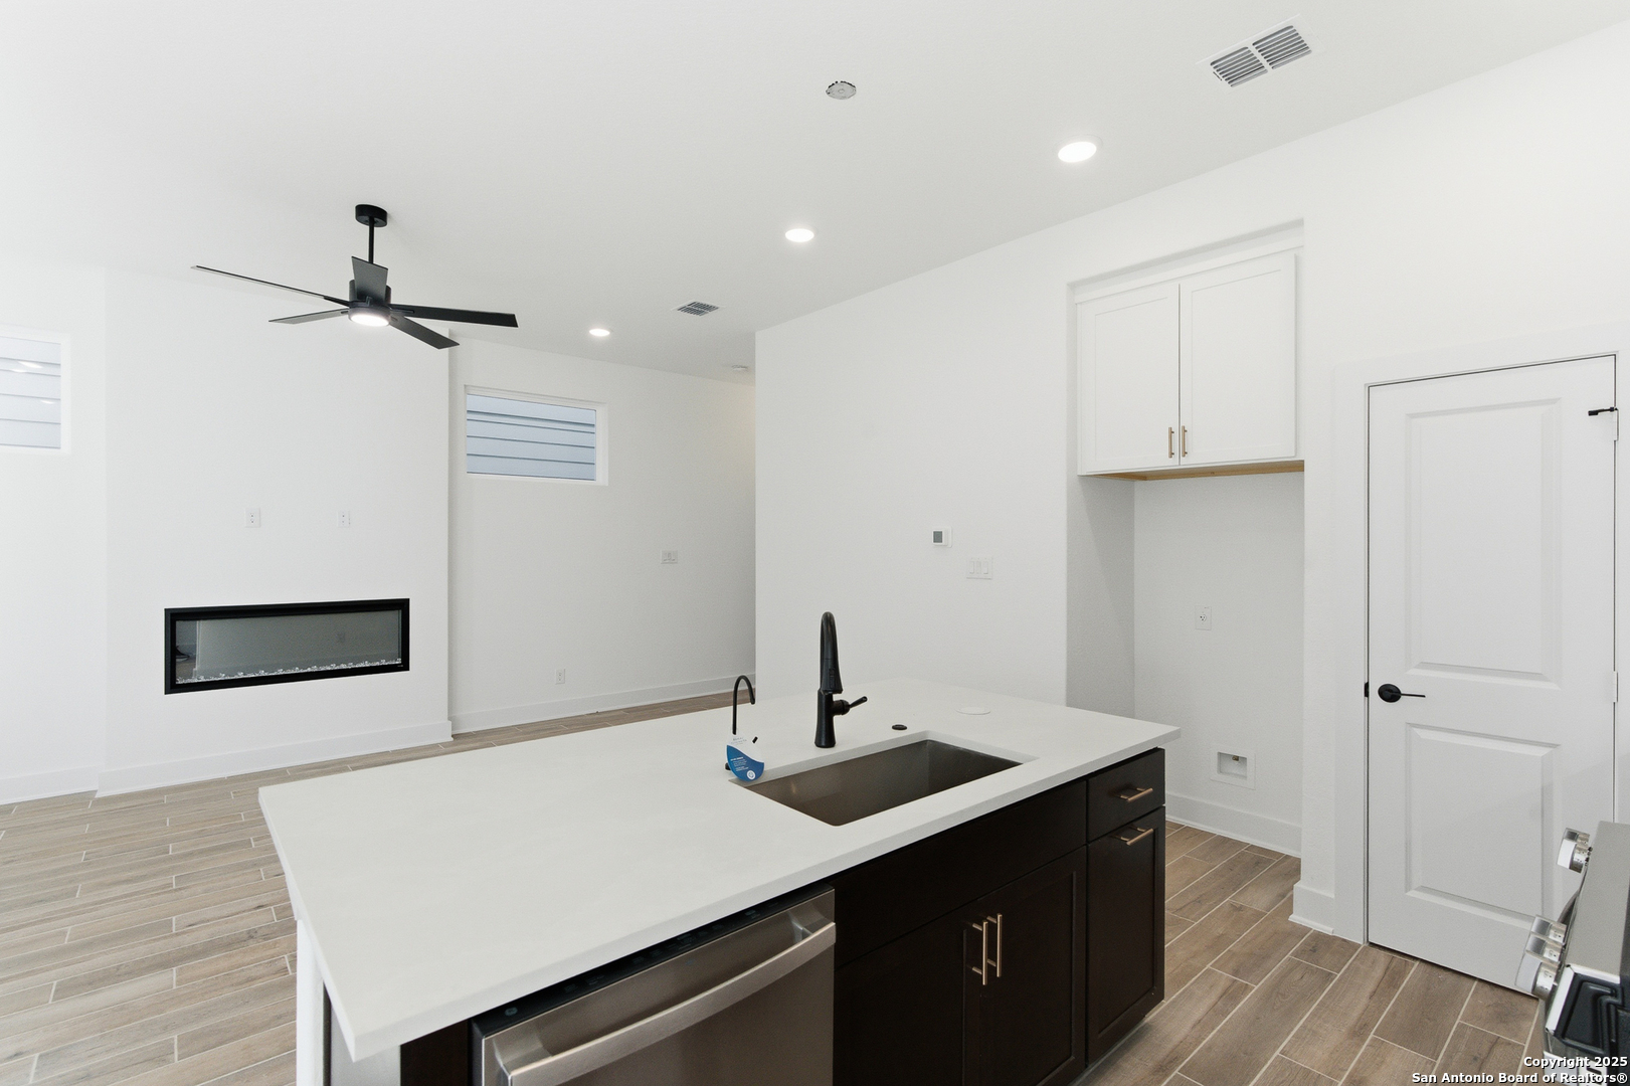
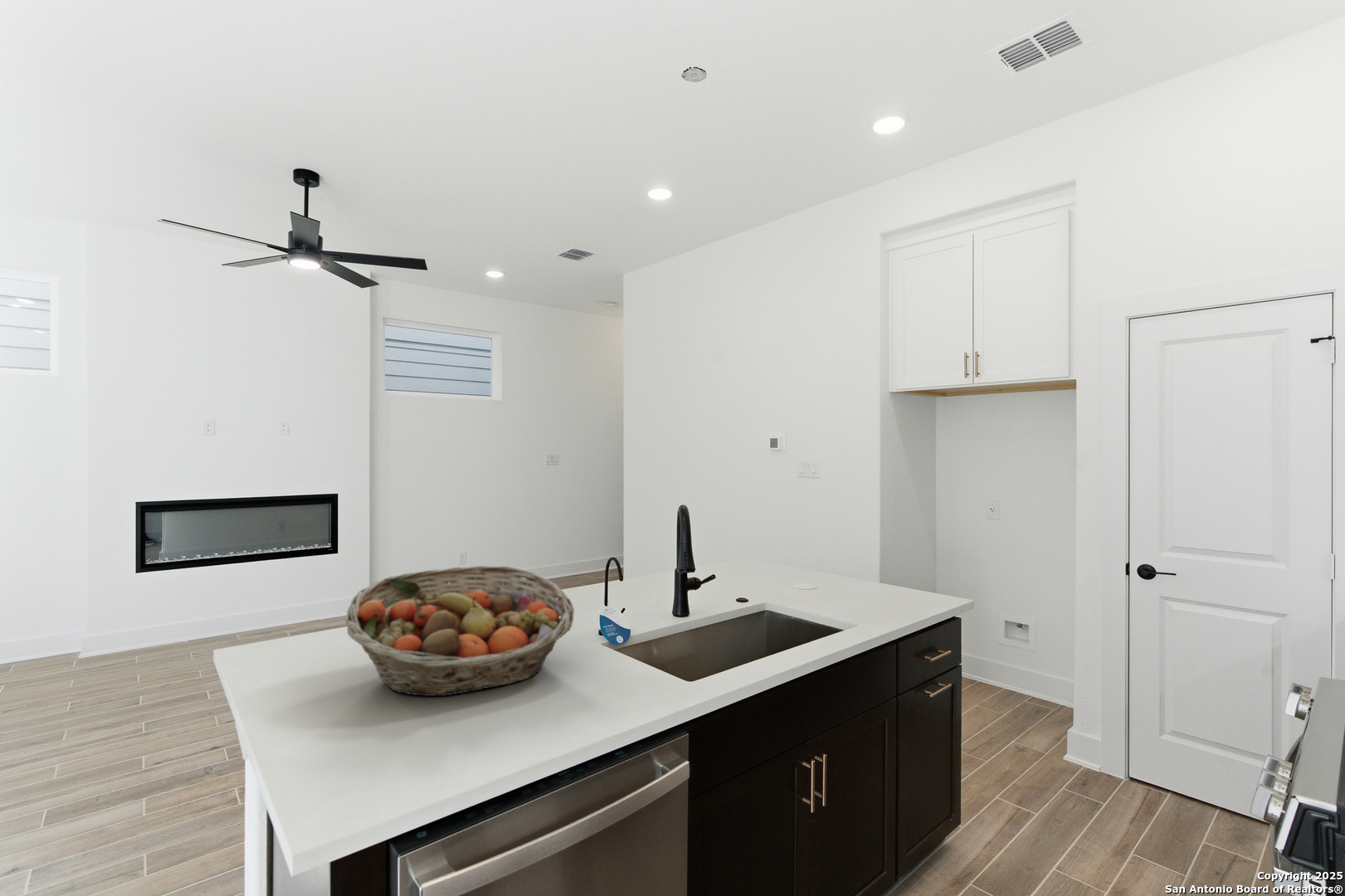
+ fruit basket (465, 624)
